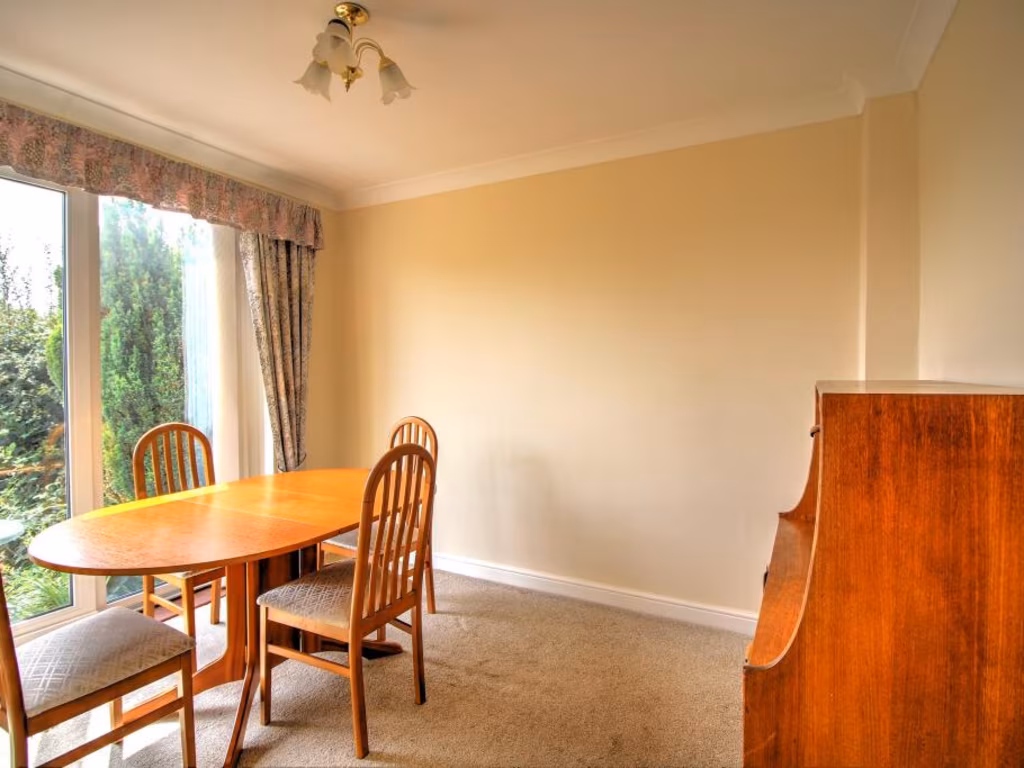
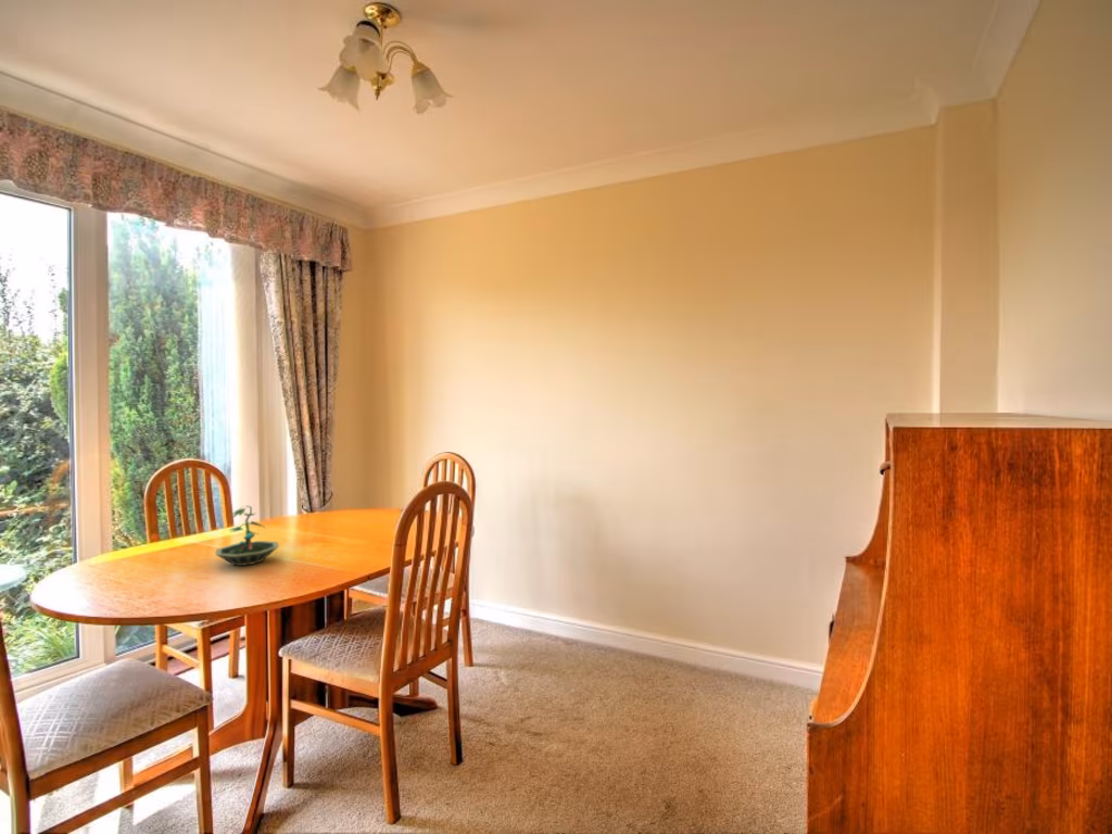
+ terrarium (247, 517)
